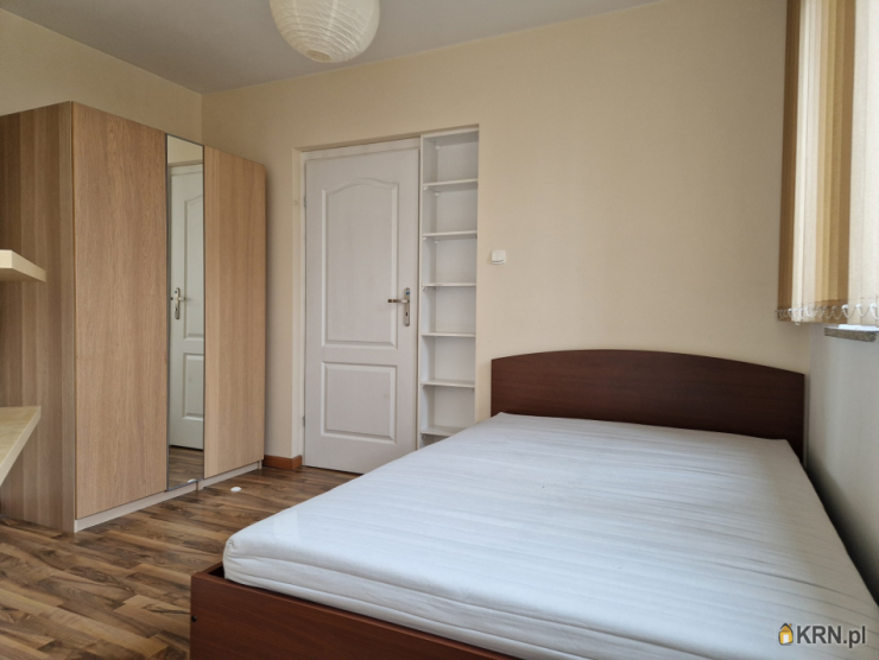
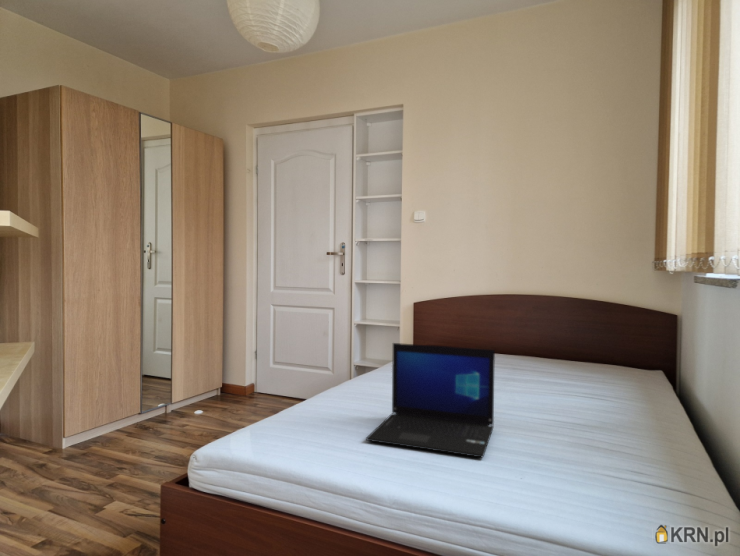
+ laptop (433, 394)
